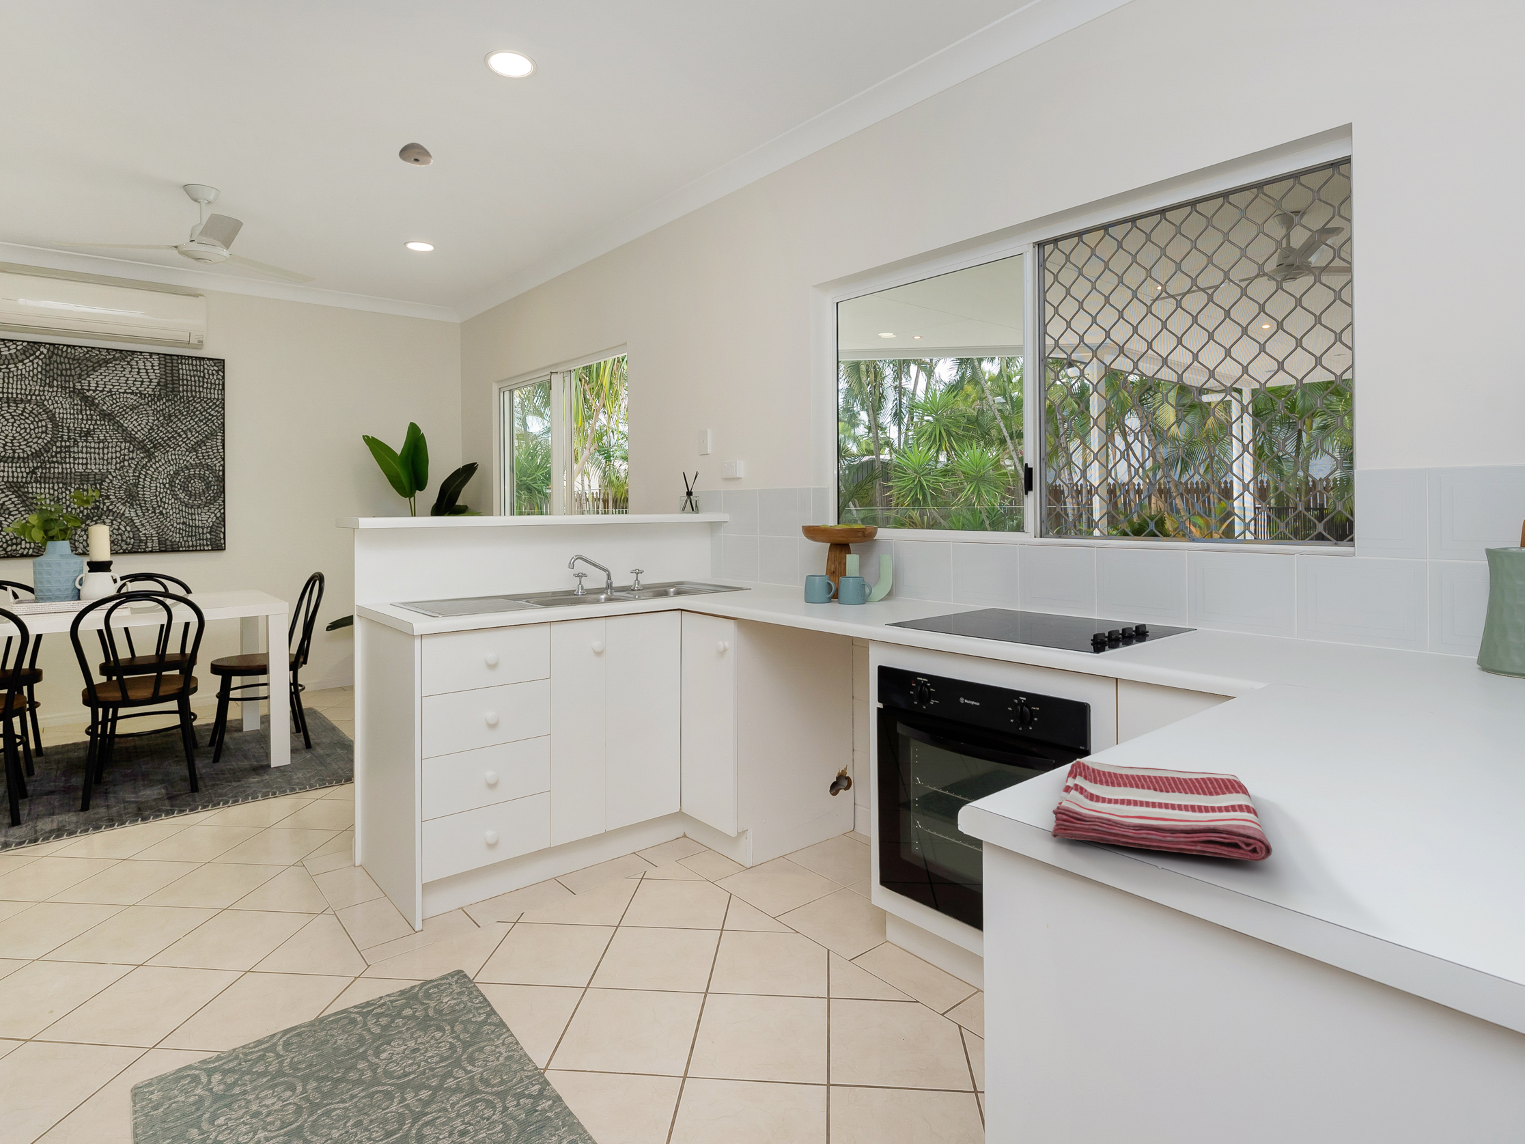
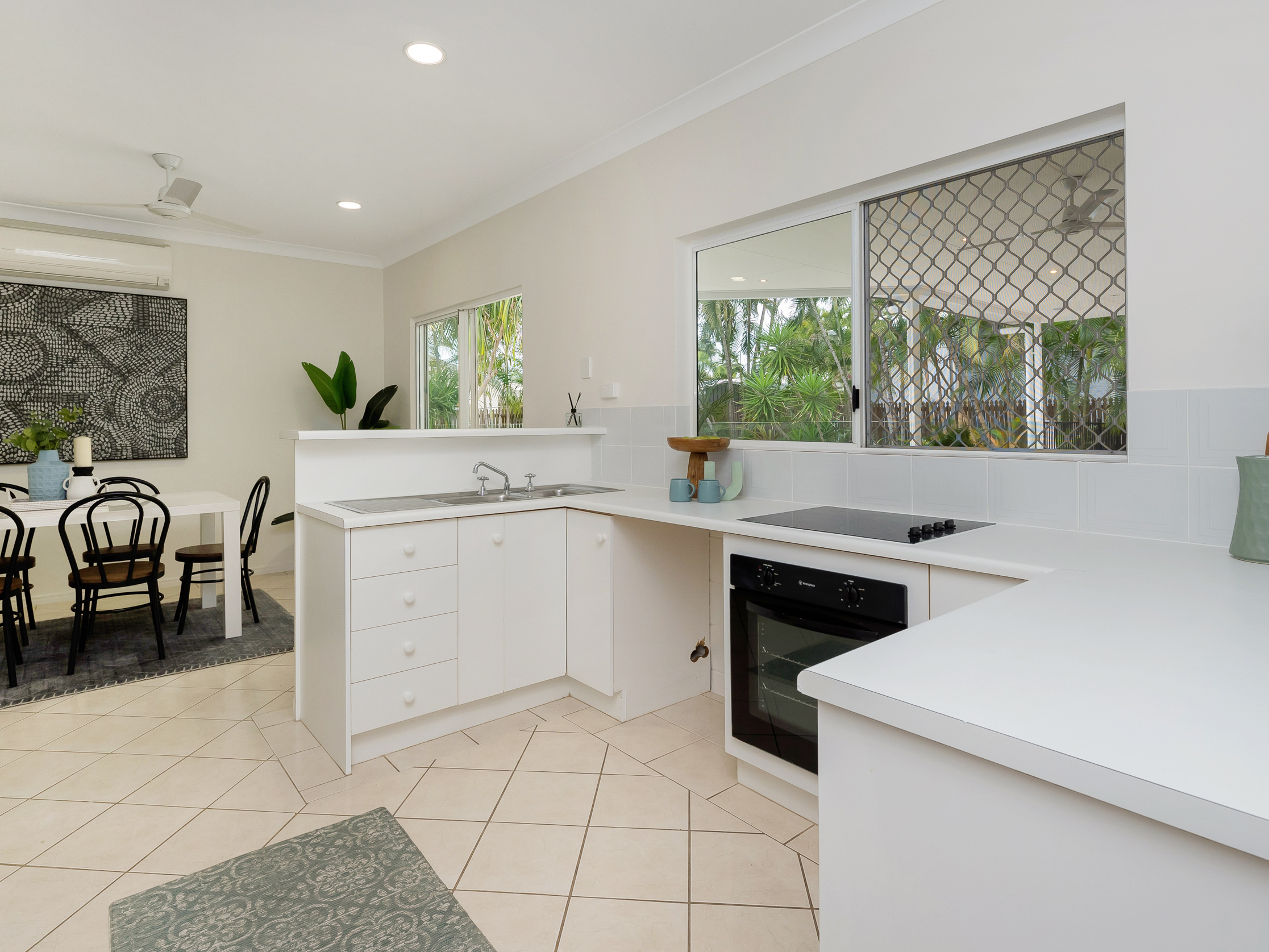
- dish towel (1155, 799)
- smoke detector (416, 153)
